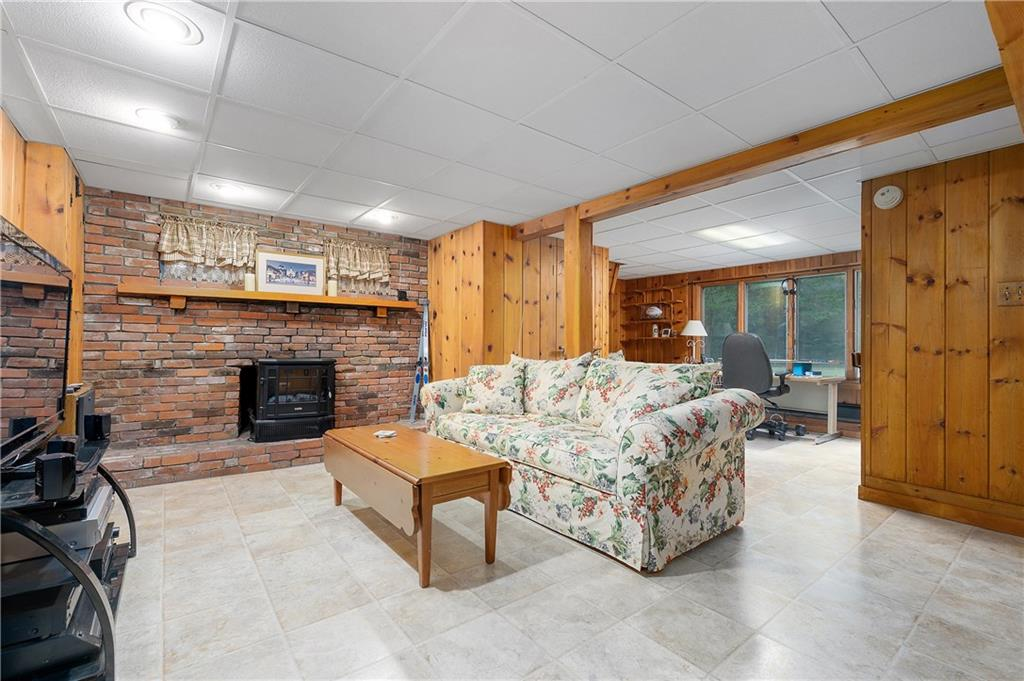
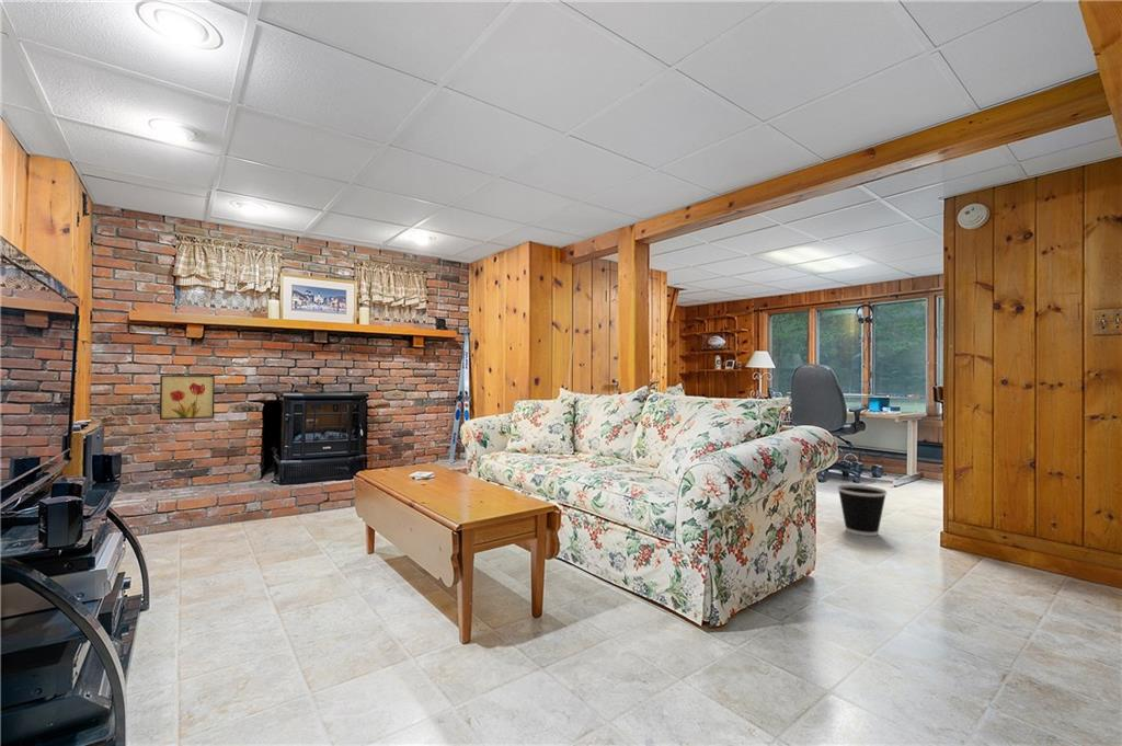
+ wall art (187, 397)
+ wastebasket (861, 509)
